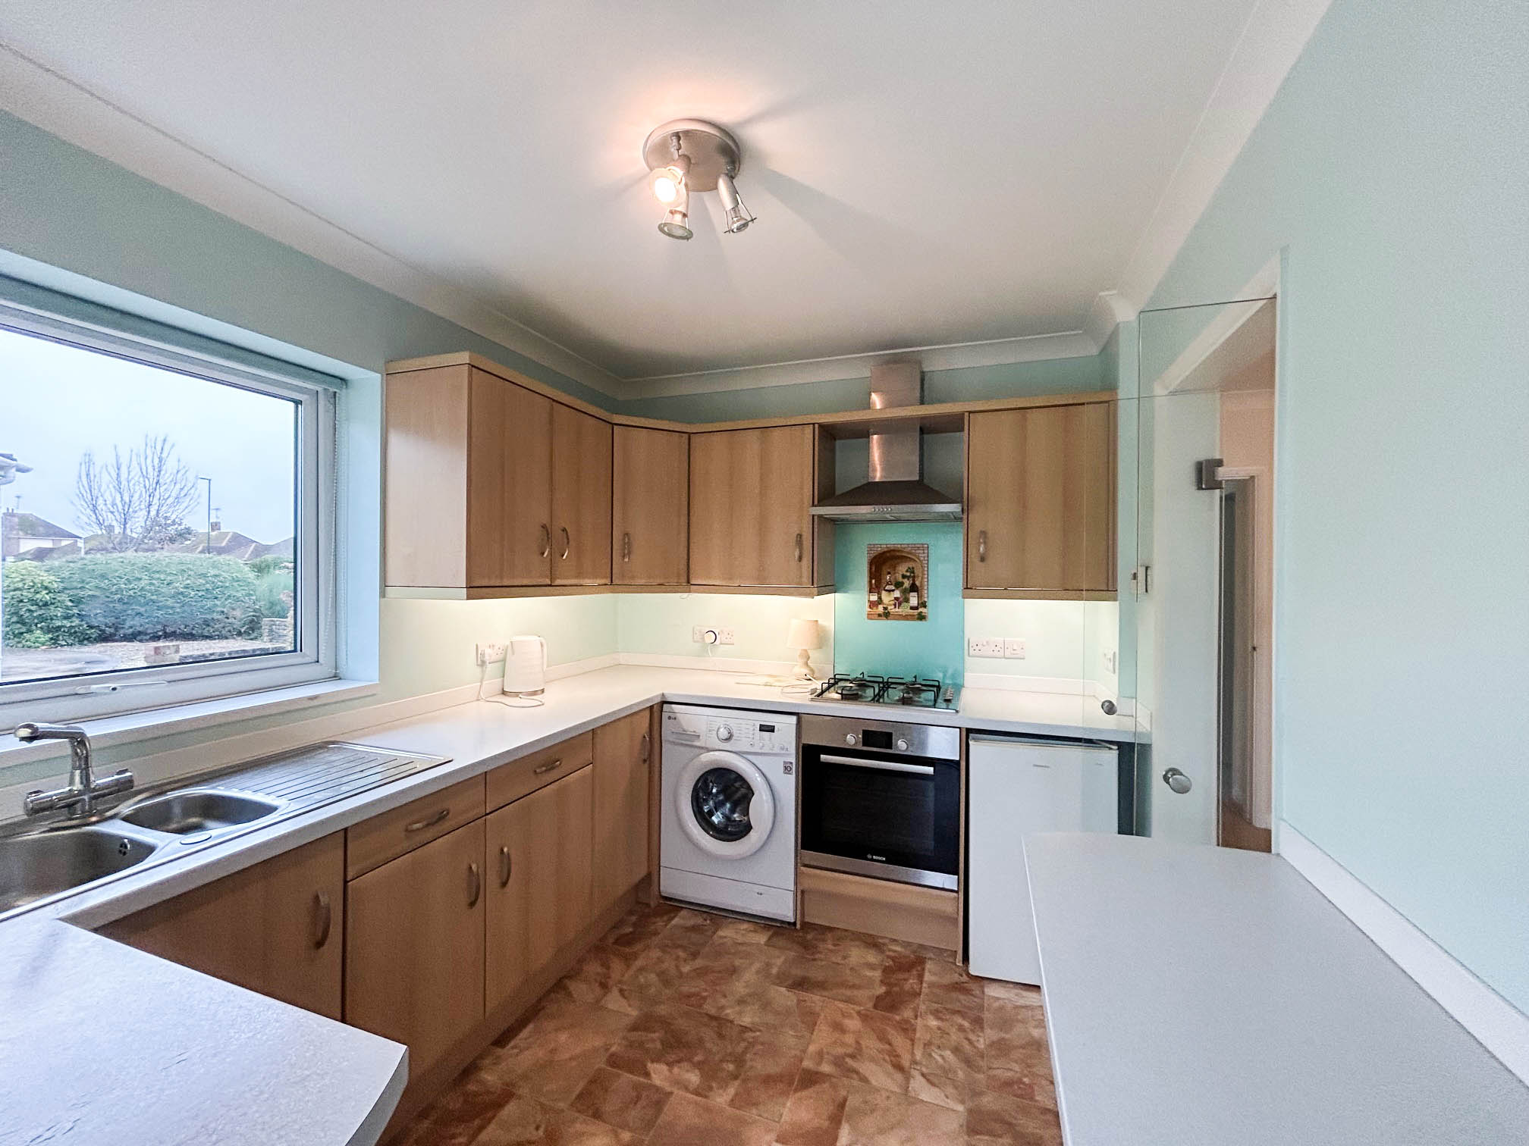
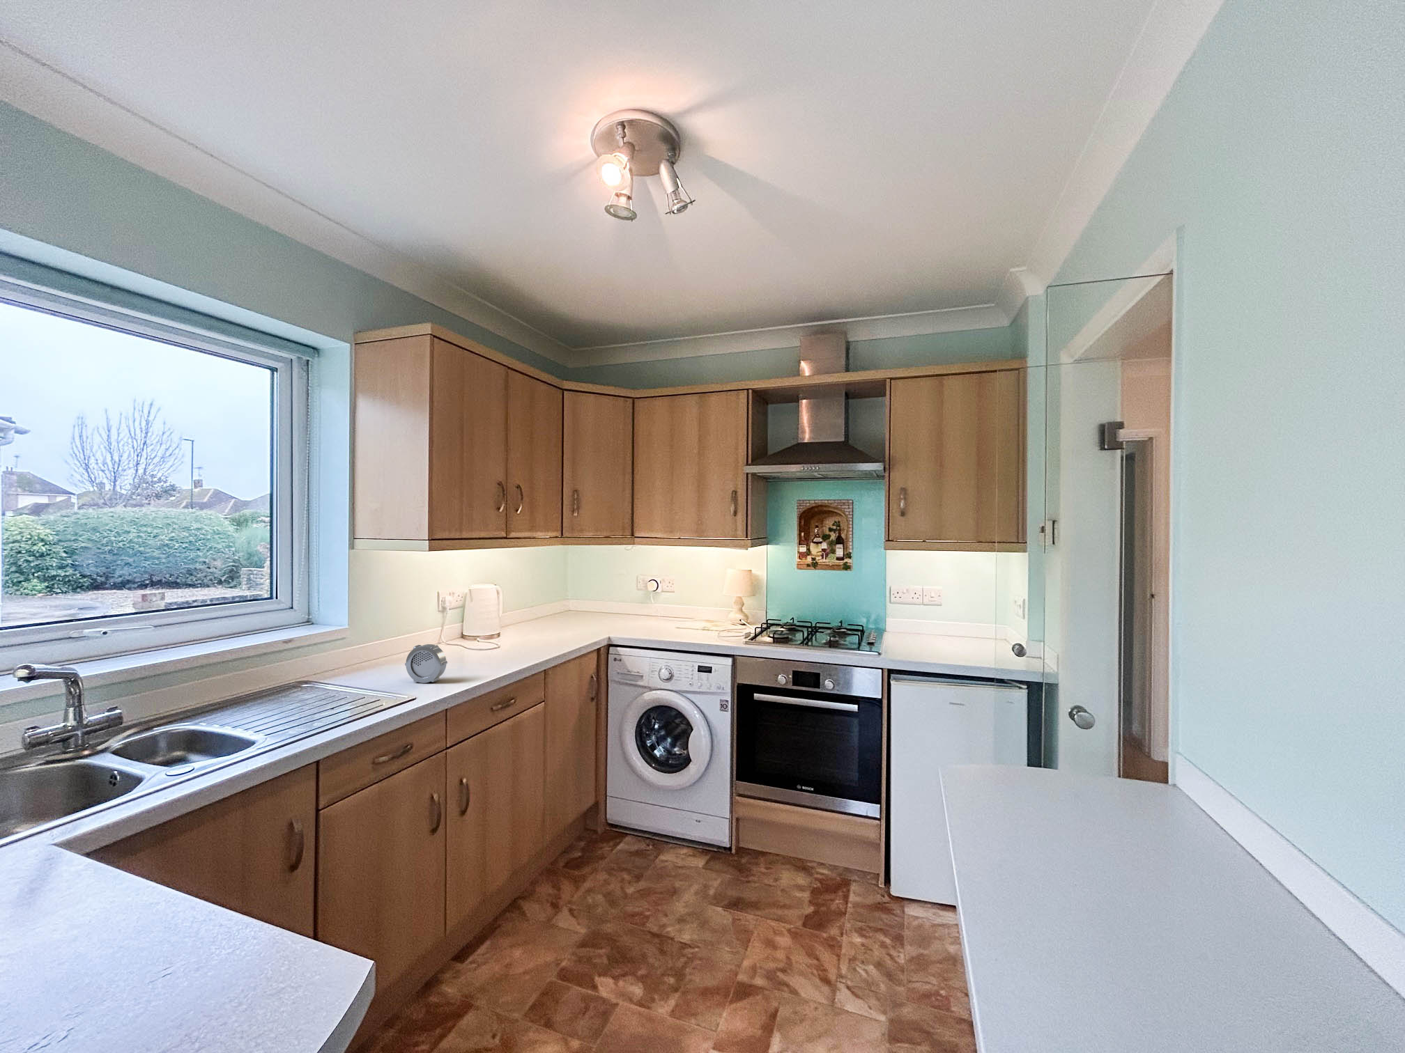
+ speaker (426, 663)
